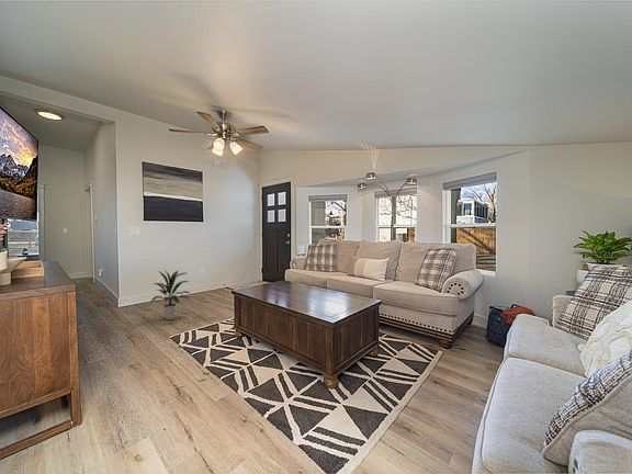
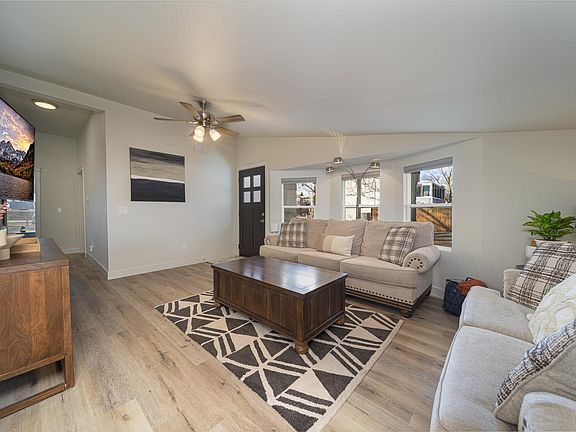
- indoor plant (171, 293)
